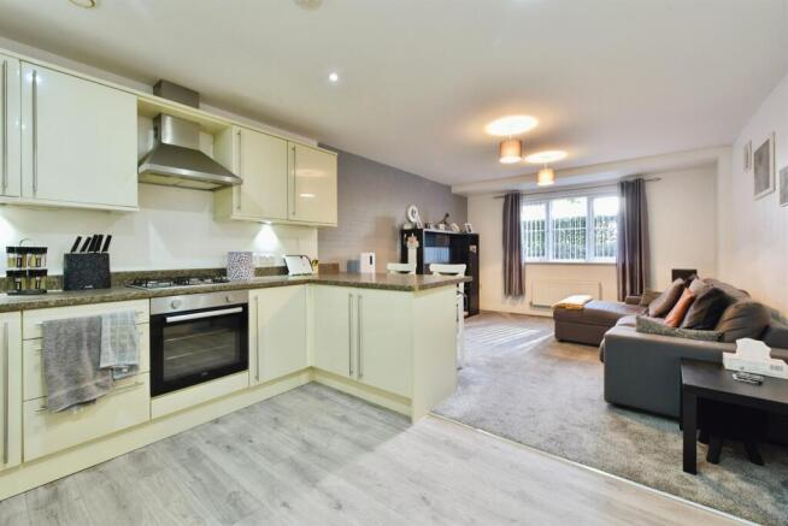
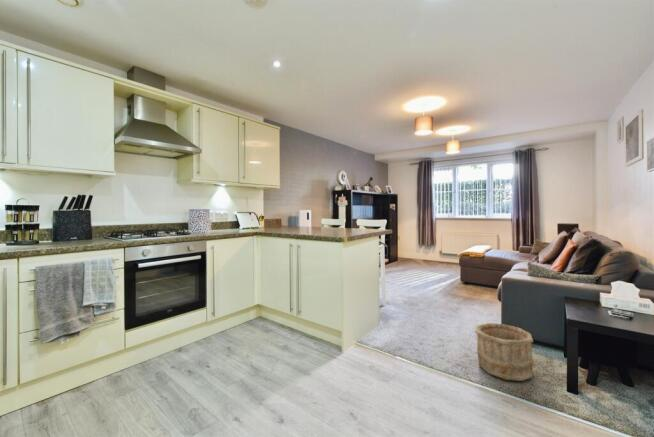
+ wooden bucket (503, 349)
